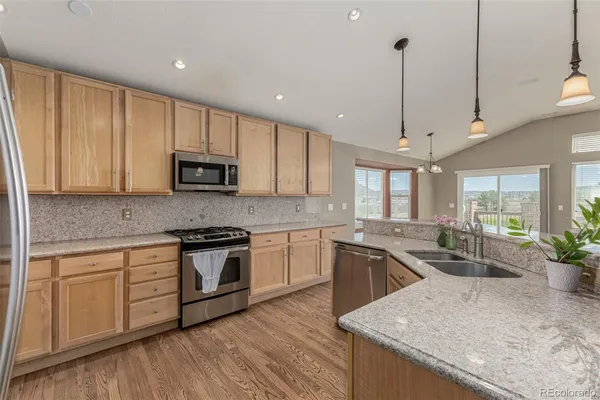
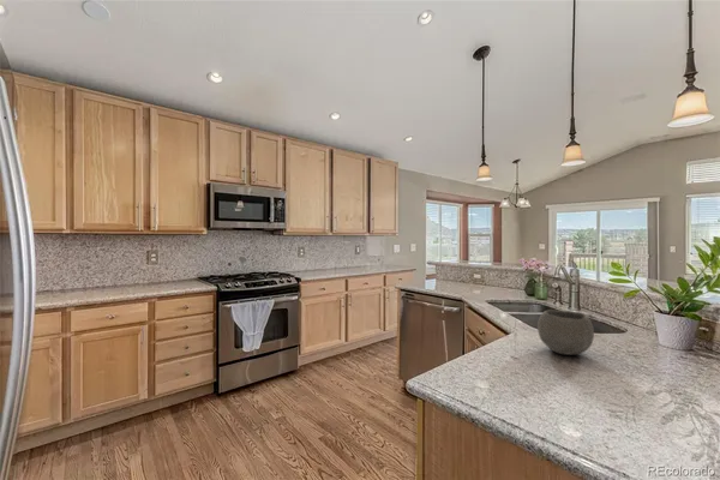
+ bowl (564, 332)
